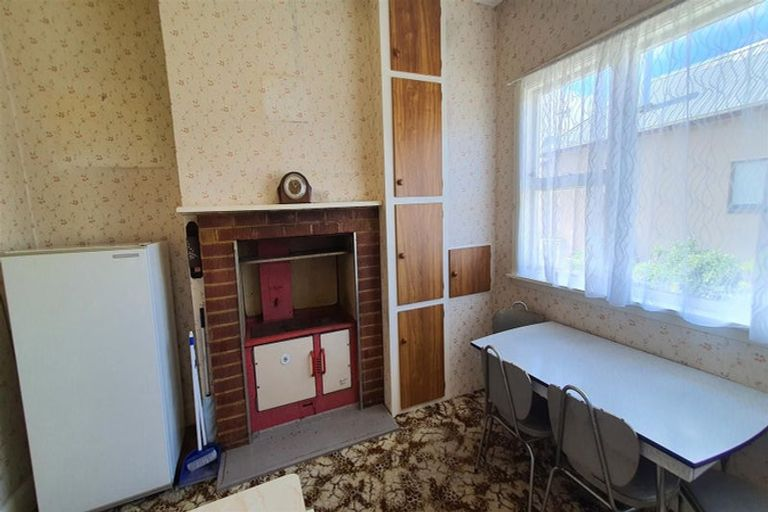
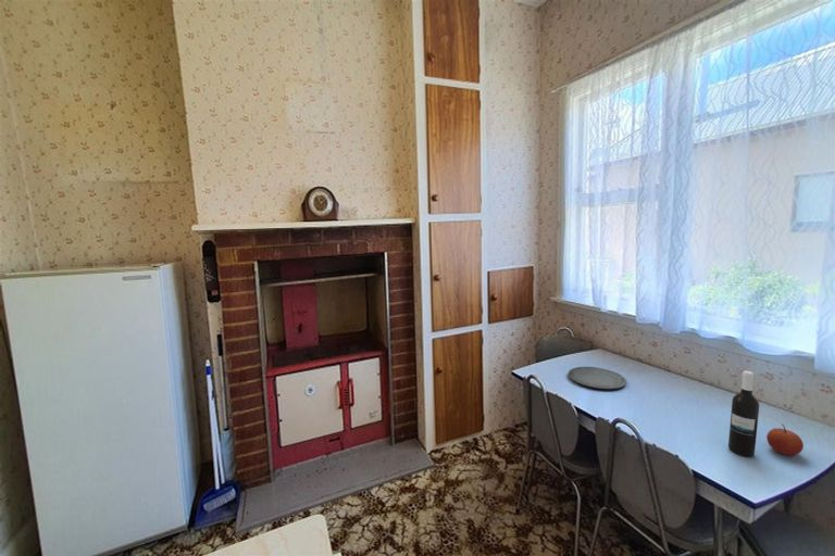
+ wine bottle (744, 412)
+ plate (596, 378)
+ apple (784, 439)
